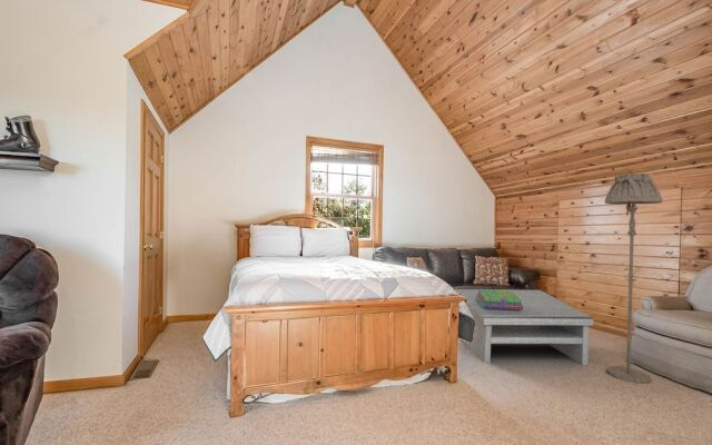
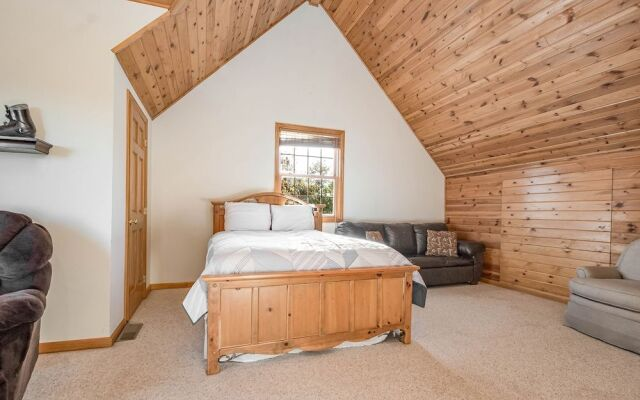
- floor lamp (630, 275)
- coffee table (515, 323)
- stack of books (497, 297)
